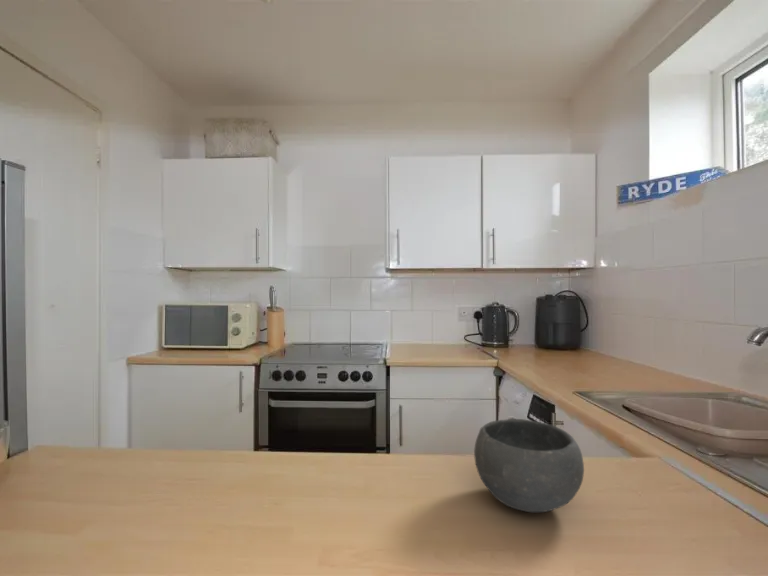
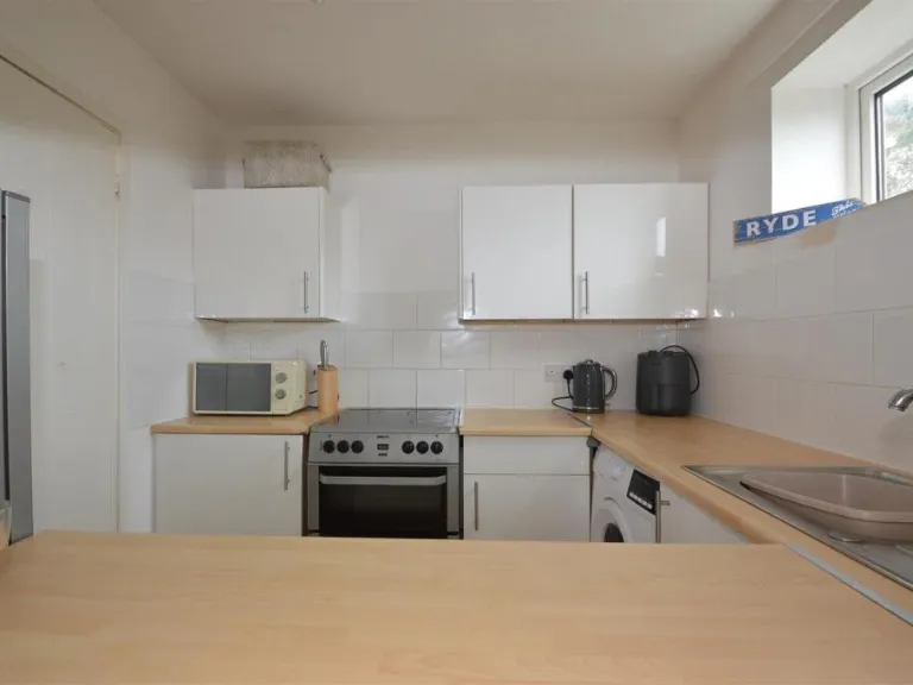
- bowl (526, 466)
